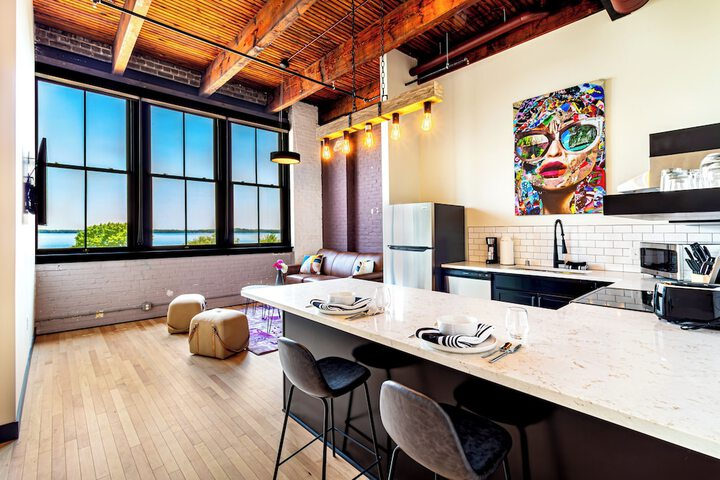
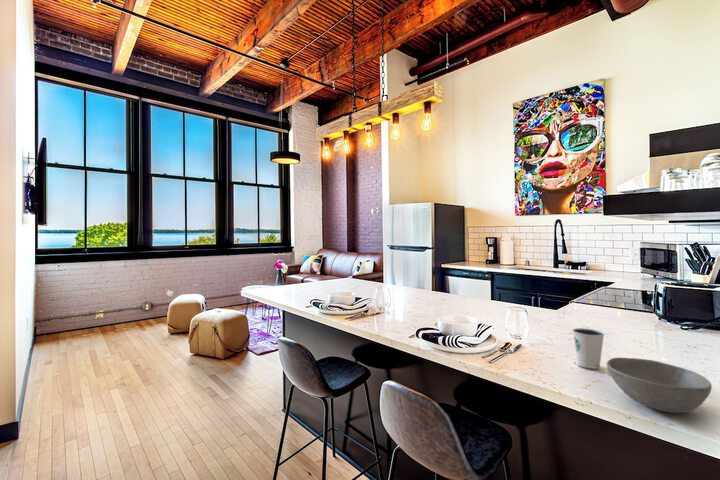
+ dixie cup (588, 348)
+ bowl (655, 386)
